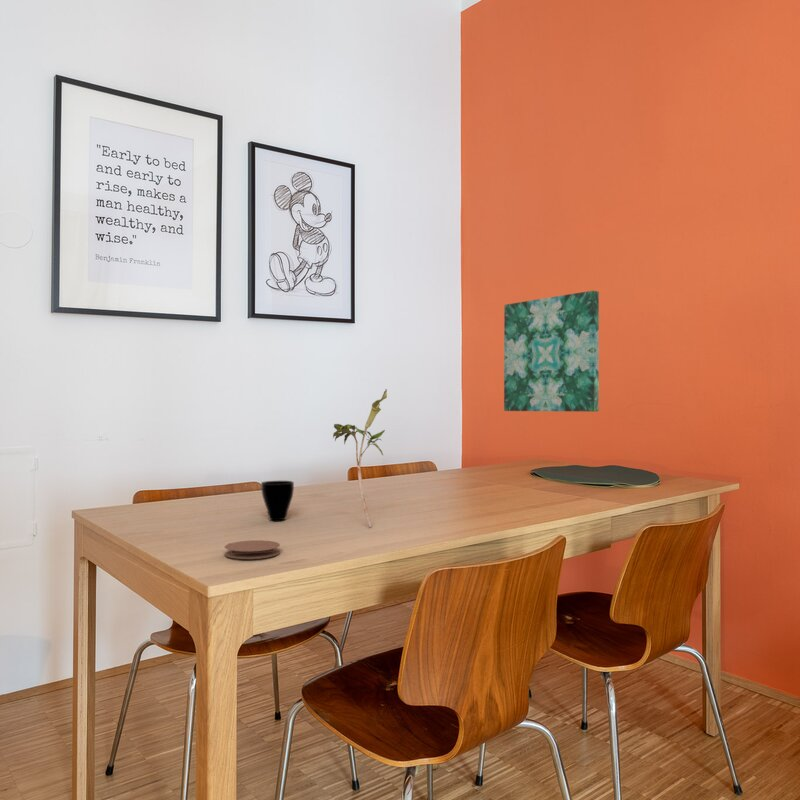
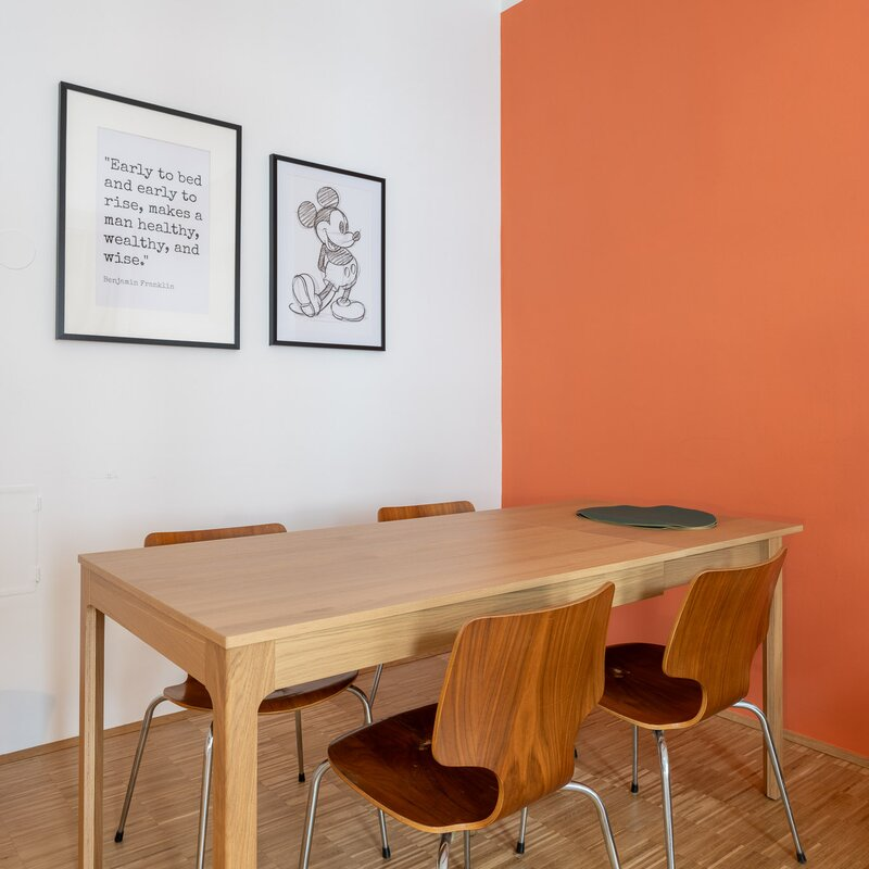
- cup (275, 500)
- coaster (252, 549)
- wall art (548, 354)
- plant (361, 456)
